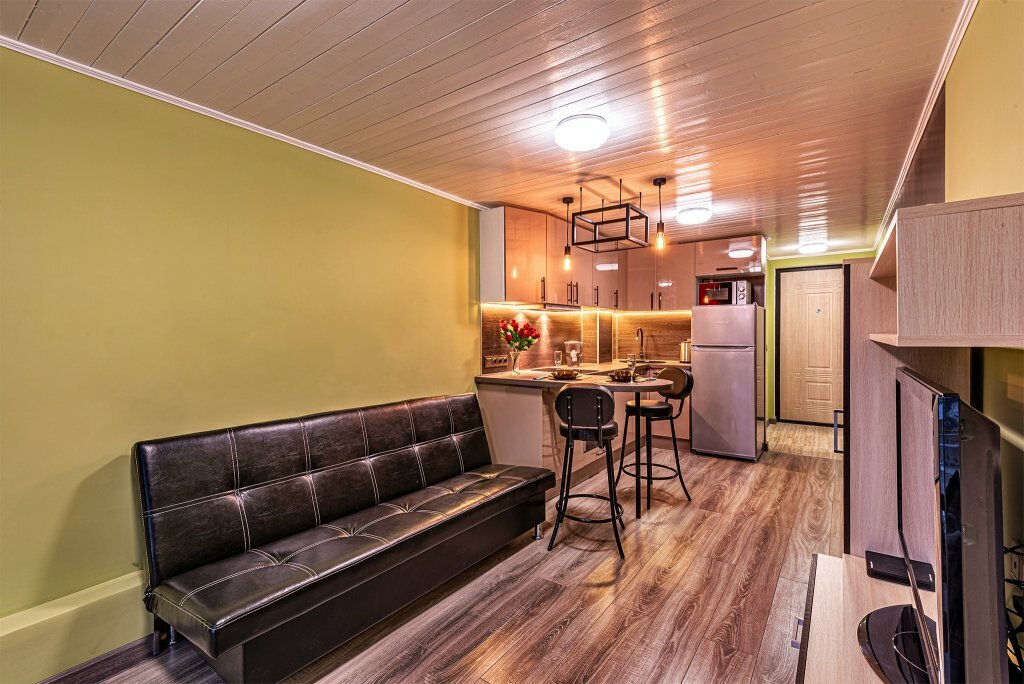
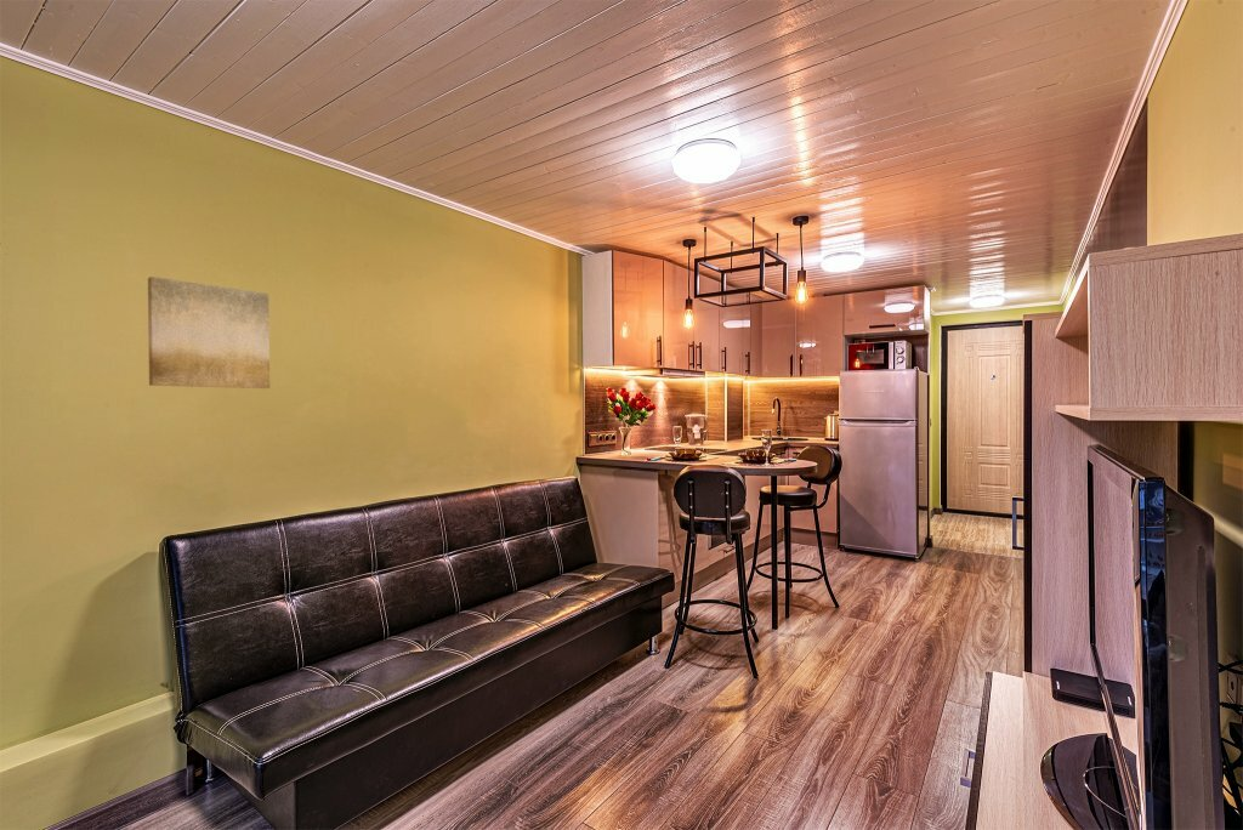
+ wall art (212, 336)
